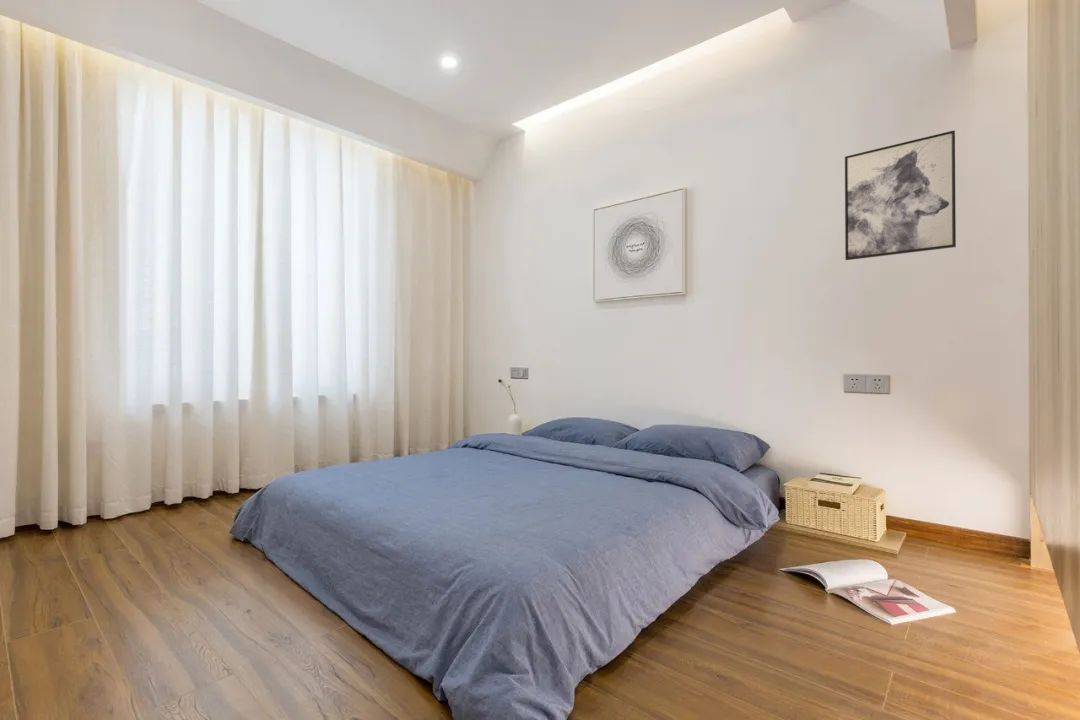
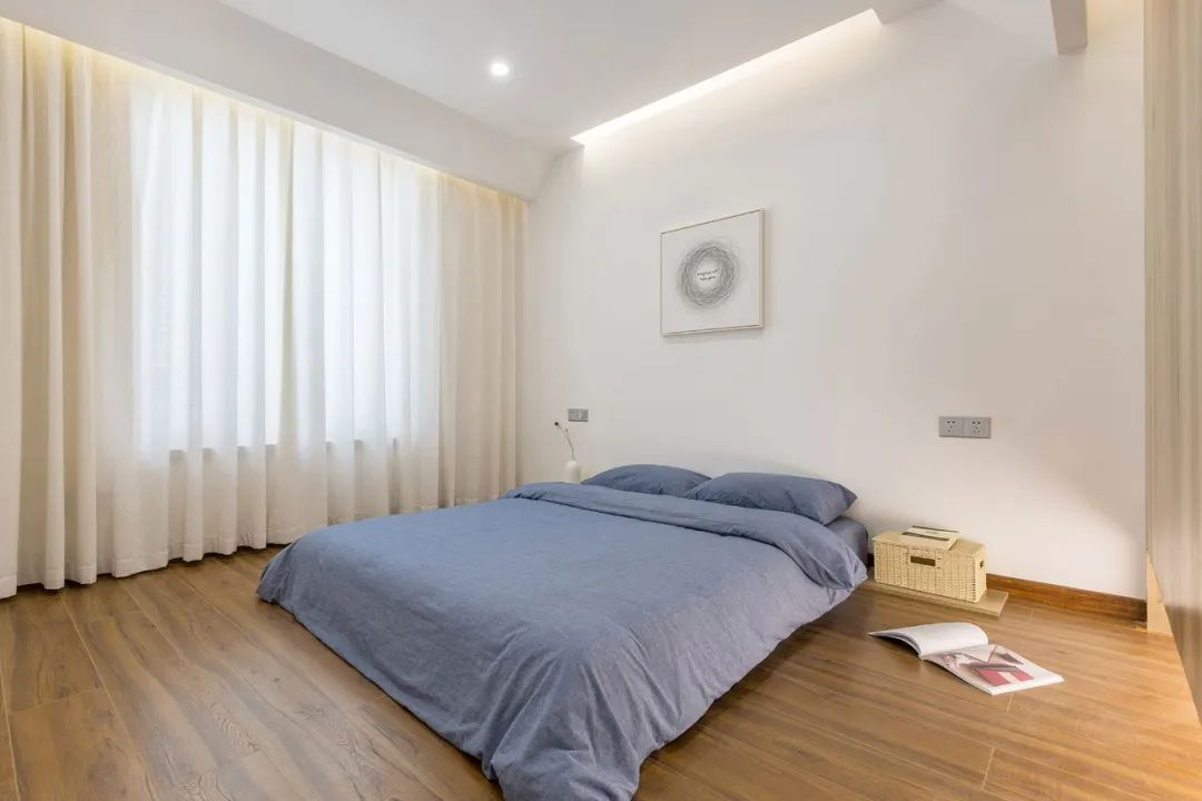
- wall art (897, 199)
